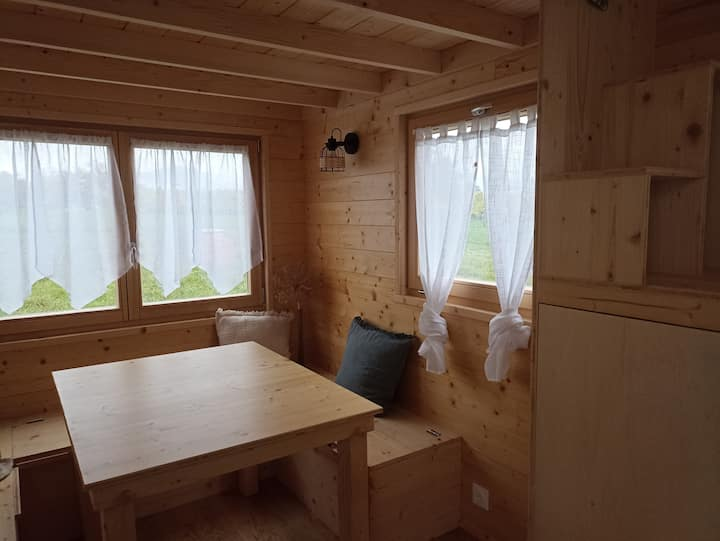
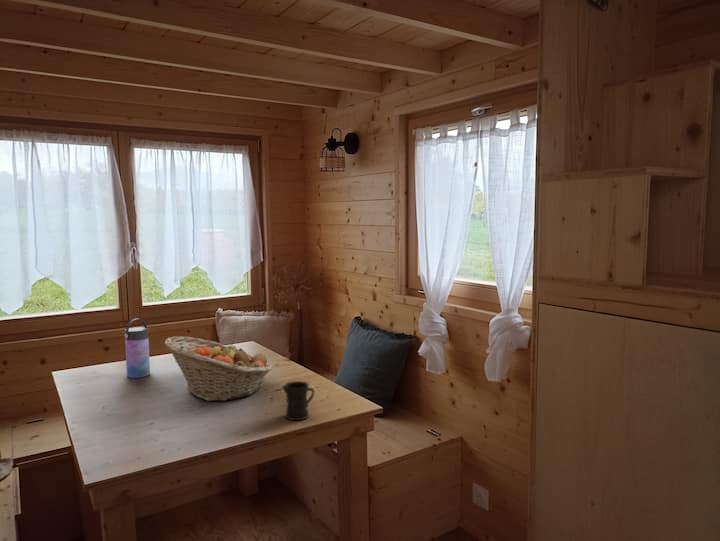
+ water bottle (137, 346)
+ fruit basket (218, 363)
+ mug (298, 400)
